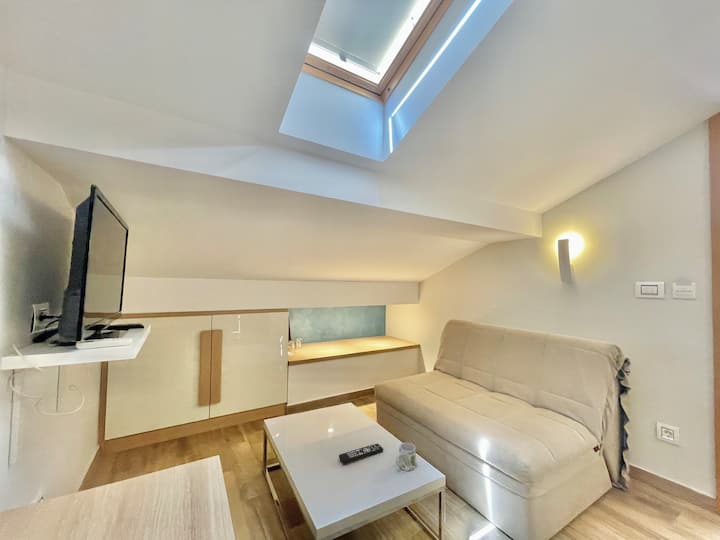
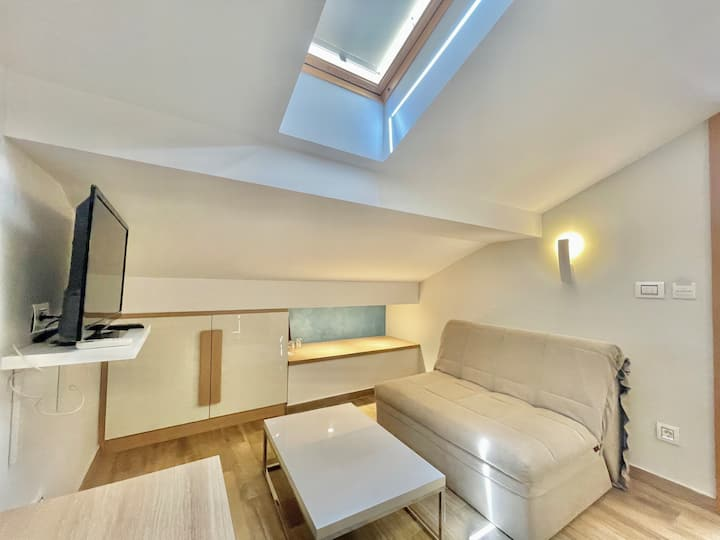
- remote control (361, 453)
- mug (404, 457)
